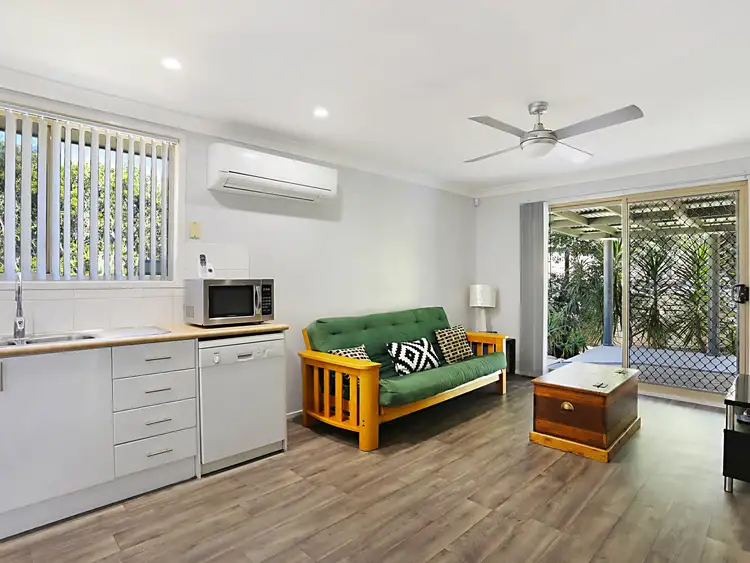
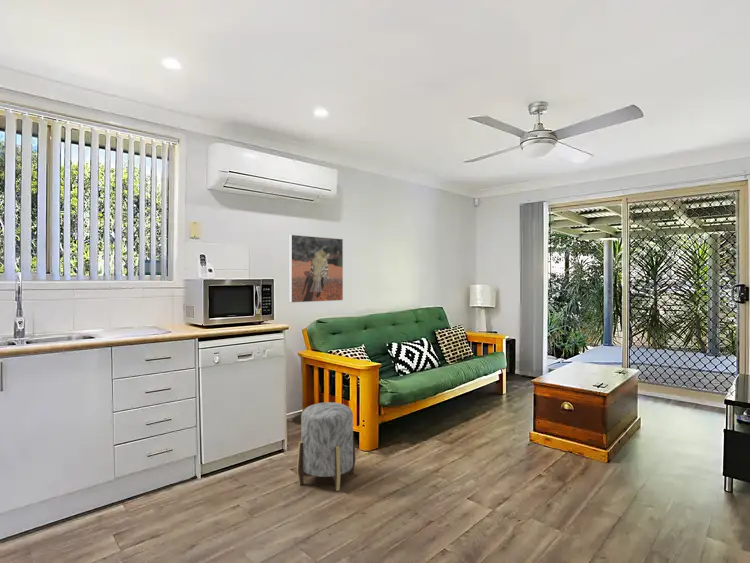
+ stool (327, 441)
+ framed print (317, 269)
